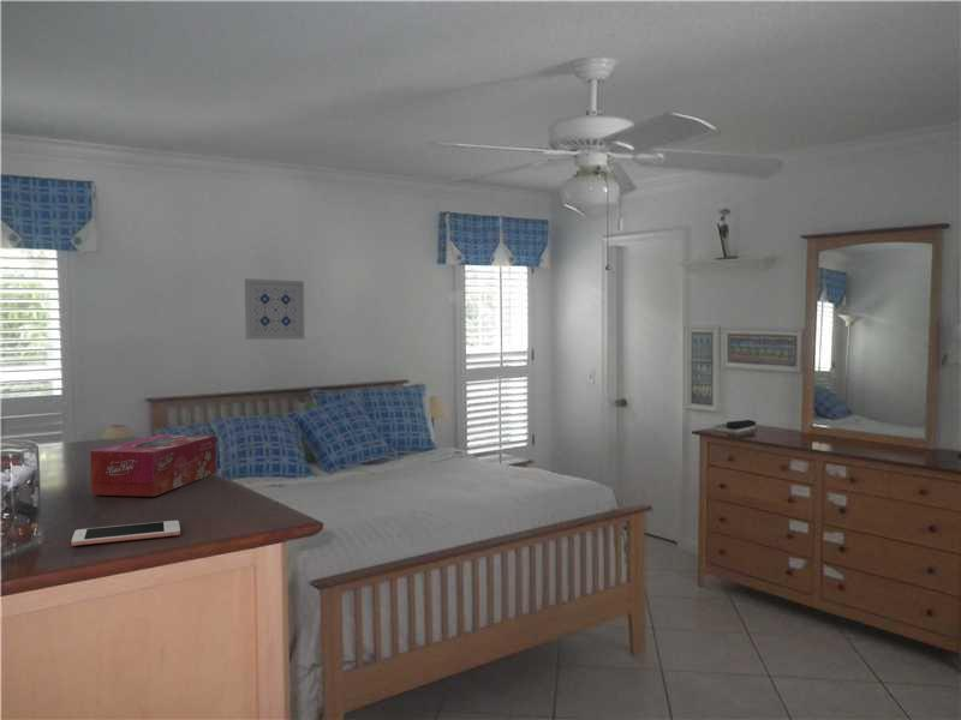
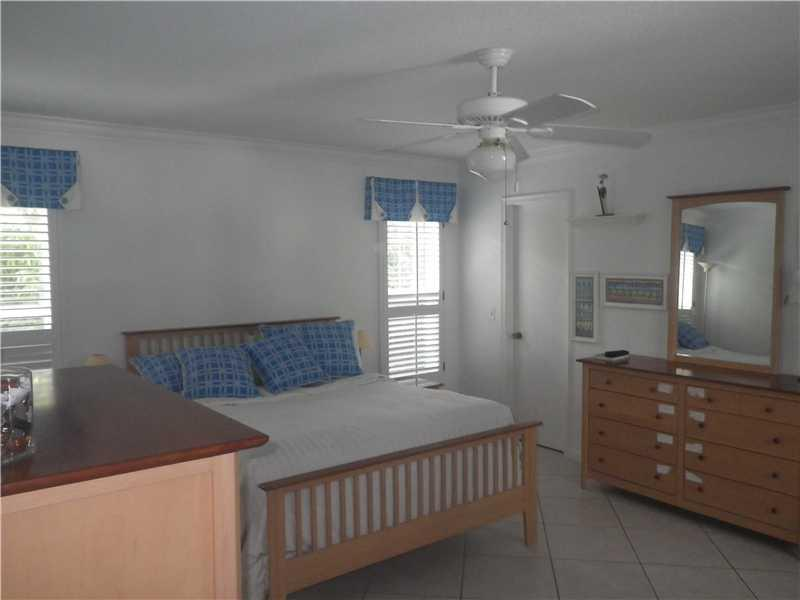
- tissue box (157, 462)
- cell phone (127, 532)
- wall art (275, 310)
